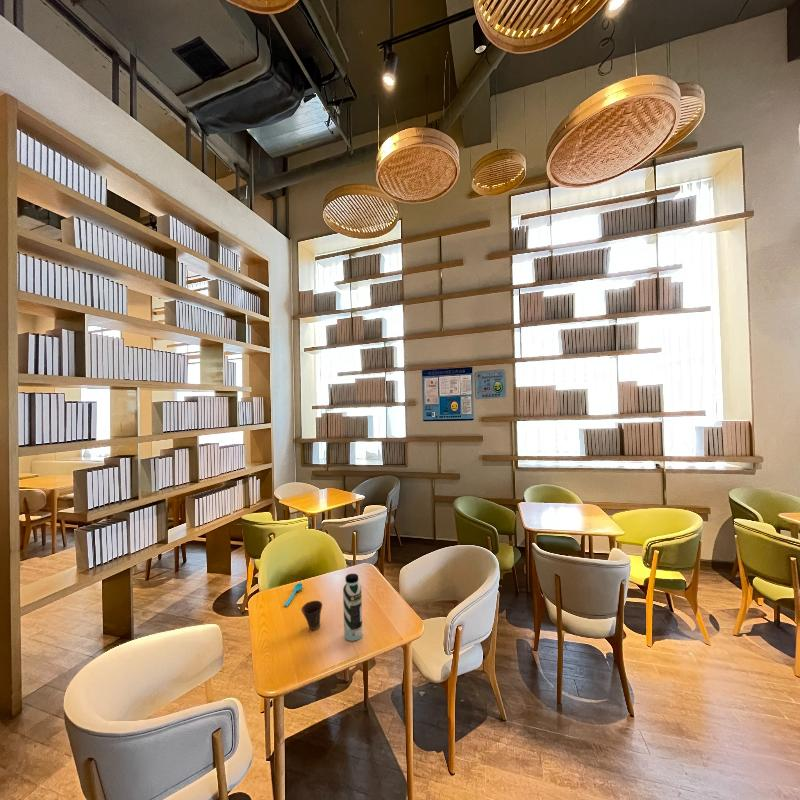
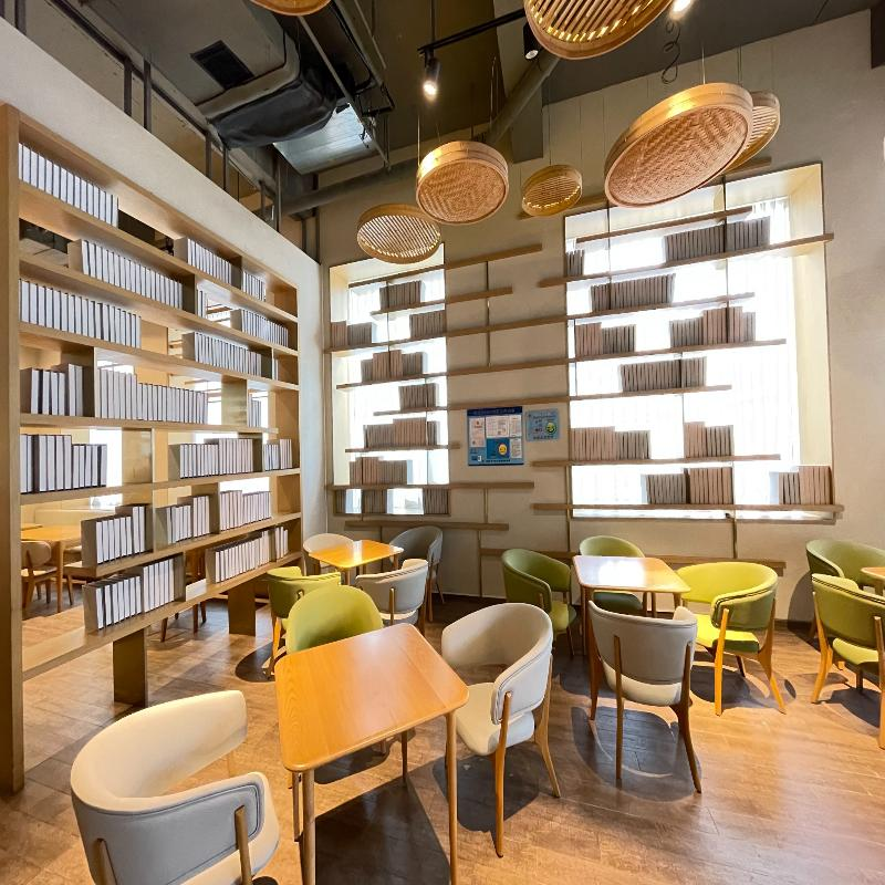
- cup (312, 617)
- water bottle (352, 605)
- spoon (293, 594)
